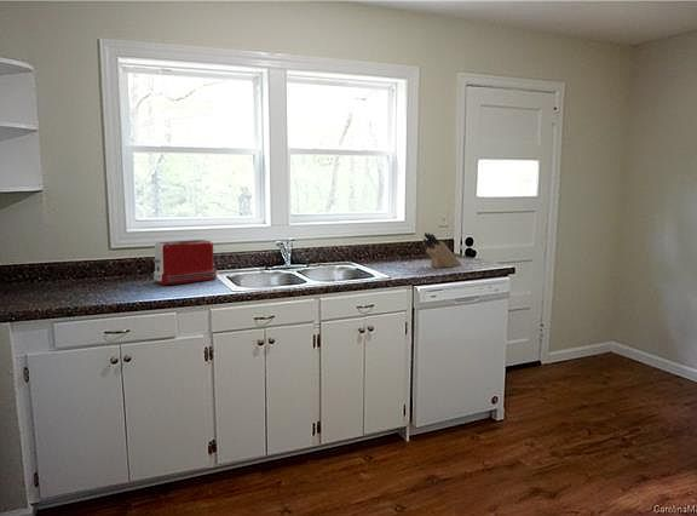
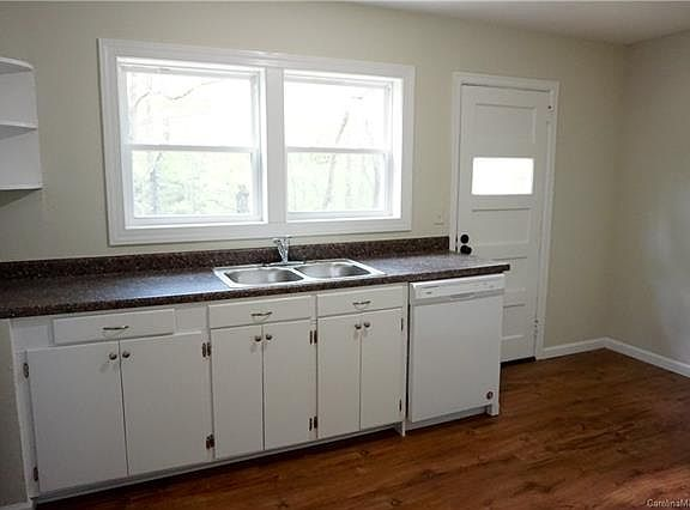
- knife block (440, 248)
- toaster (184, 260)
